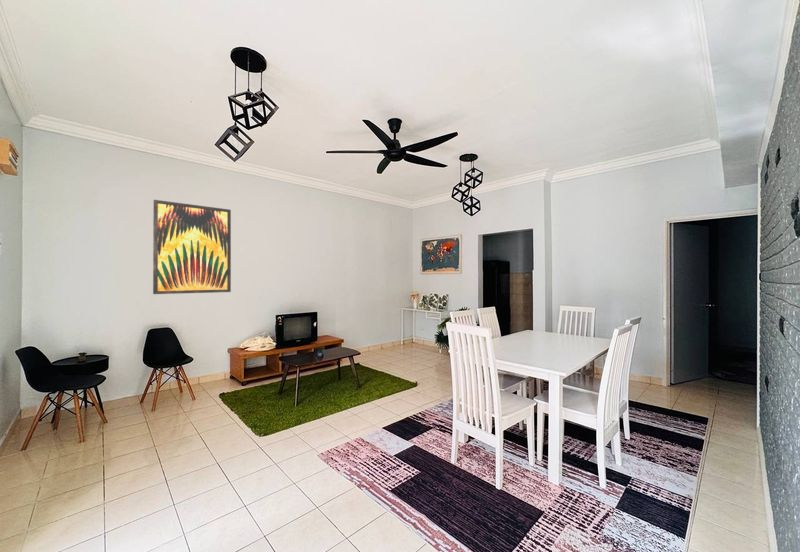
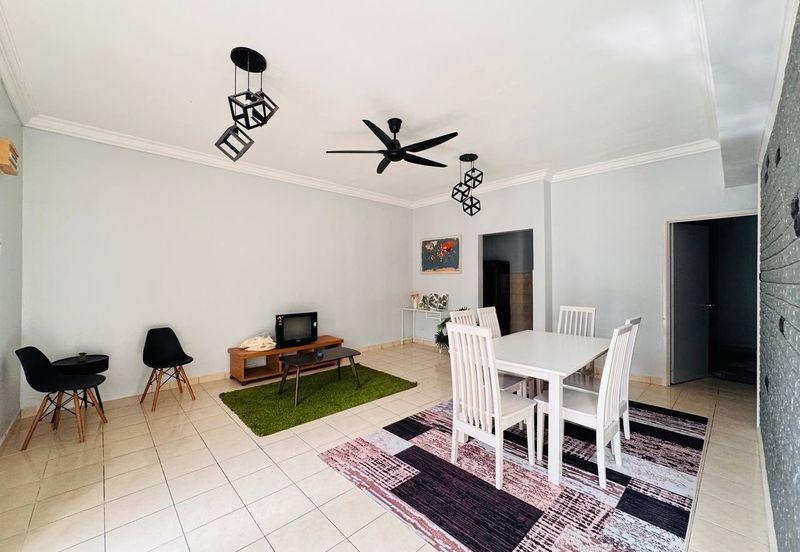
- wall art (194, 249)
